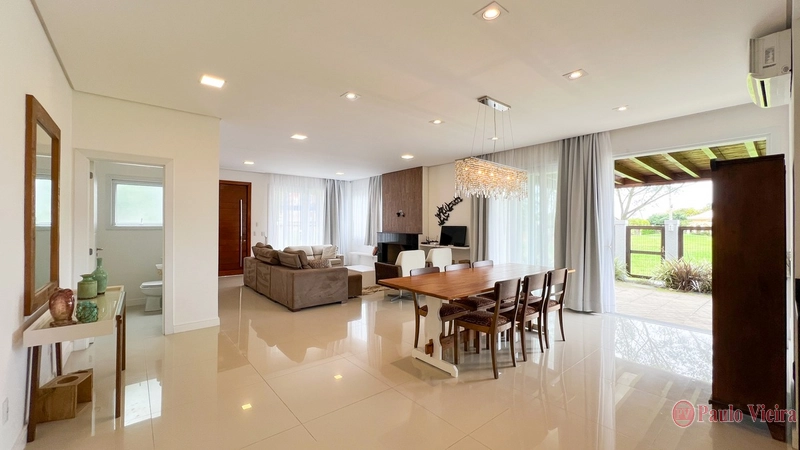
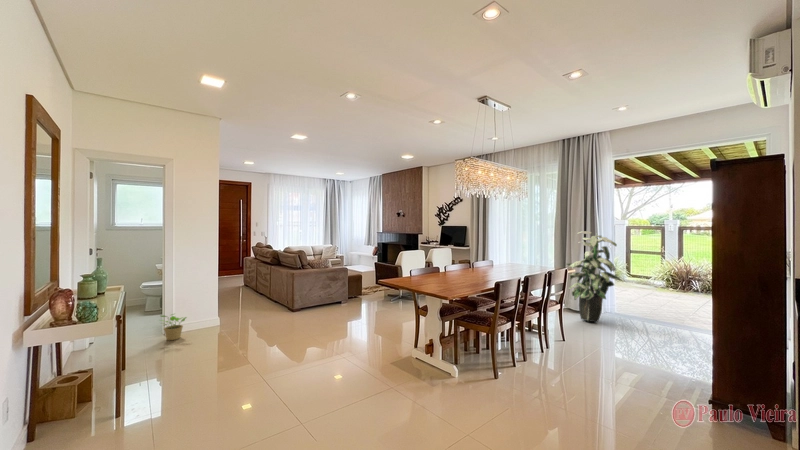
+ indoor plant (590, 275)
+ potted plant (172, 325)
